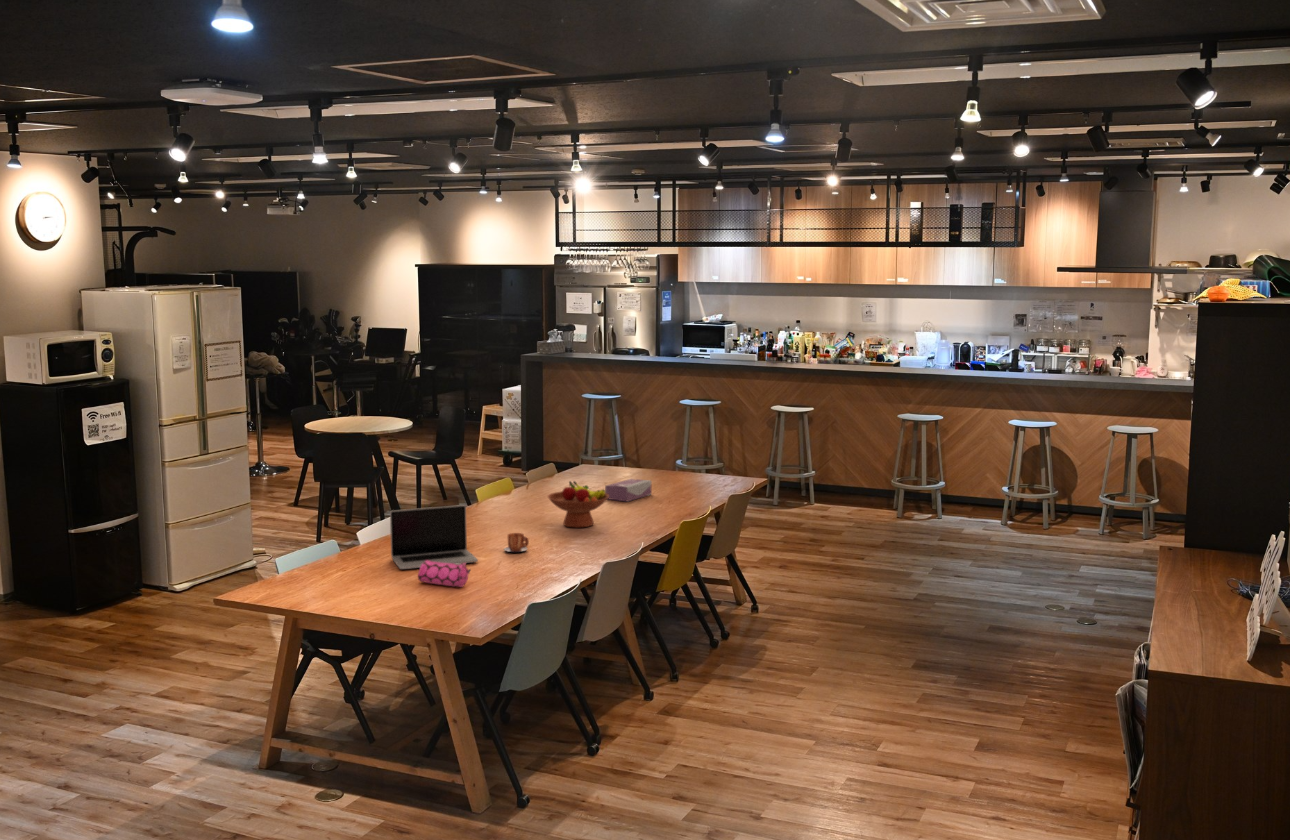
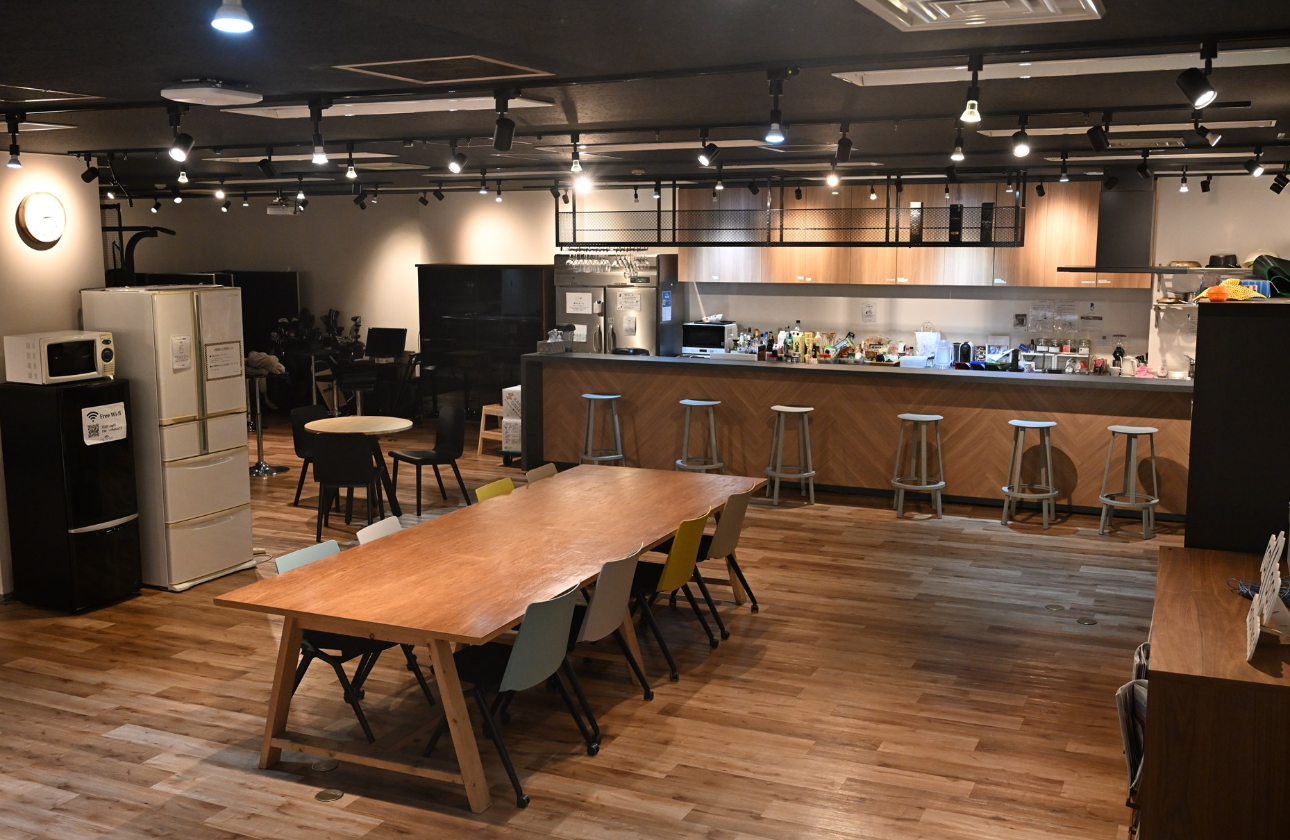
- pencil case (443, 572)
- fruit bowl (578, 504)
- mug (516, 542)
- laptop (433, 536)
- tissue box (628, 489)
